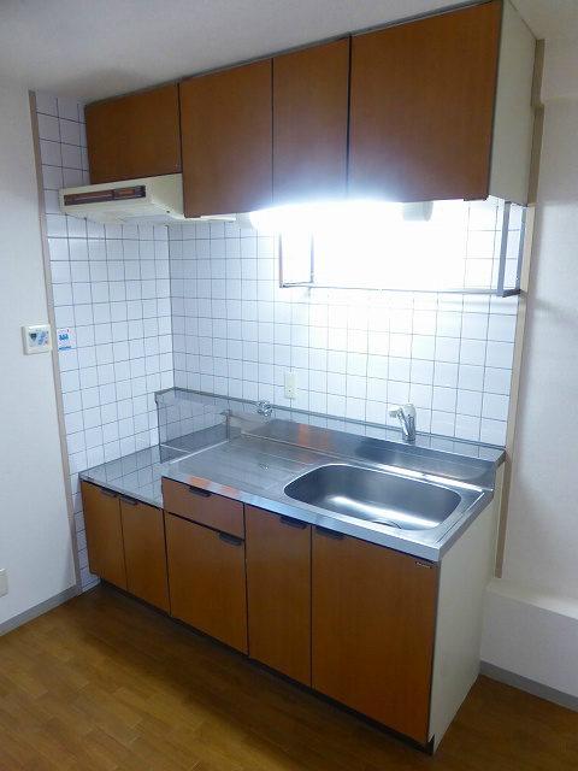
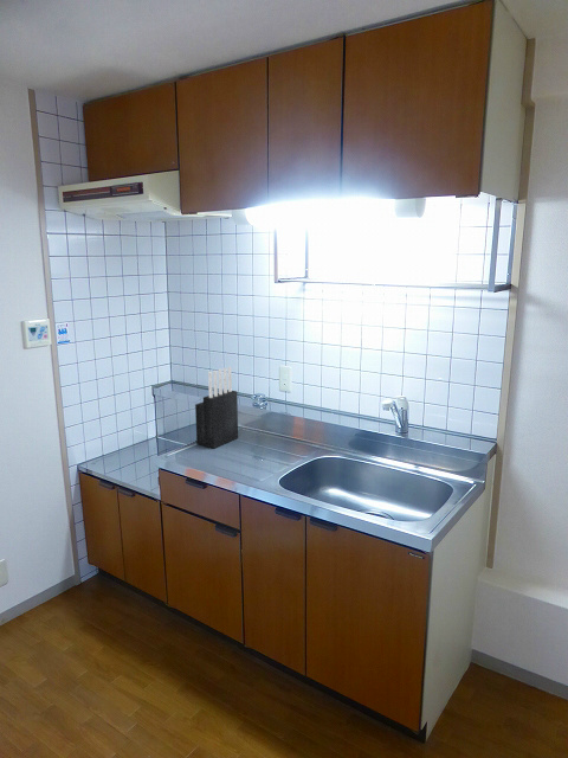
+ knife block (214, 405)
